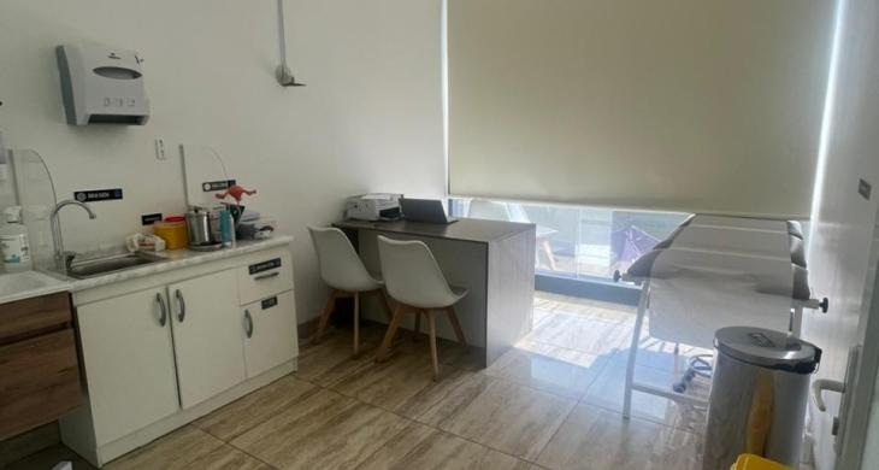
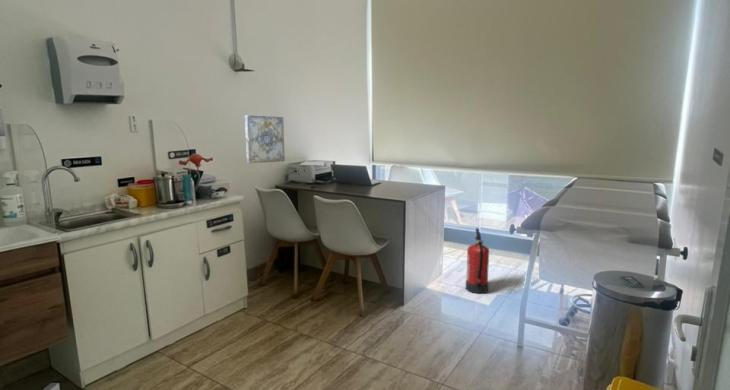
+ fire extinguisher (478, 261)
+ wall art (265, 139)
